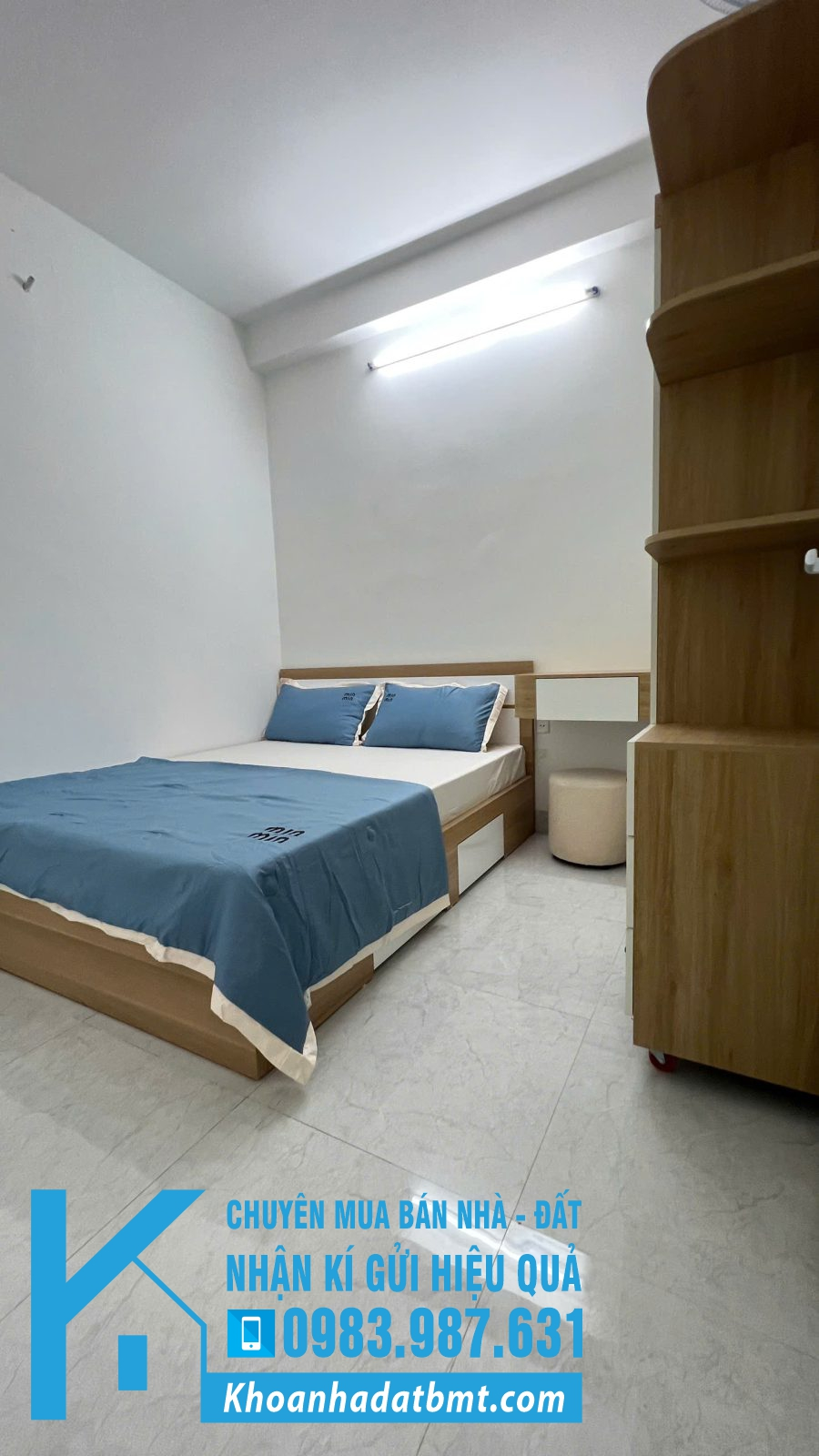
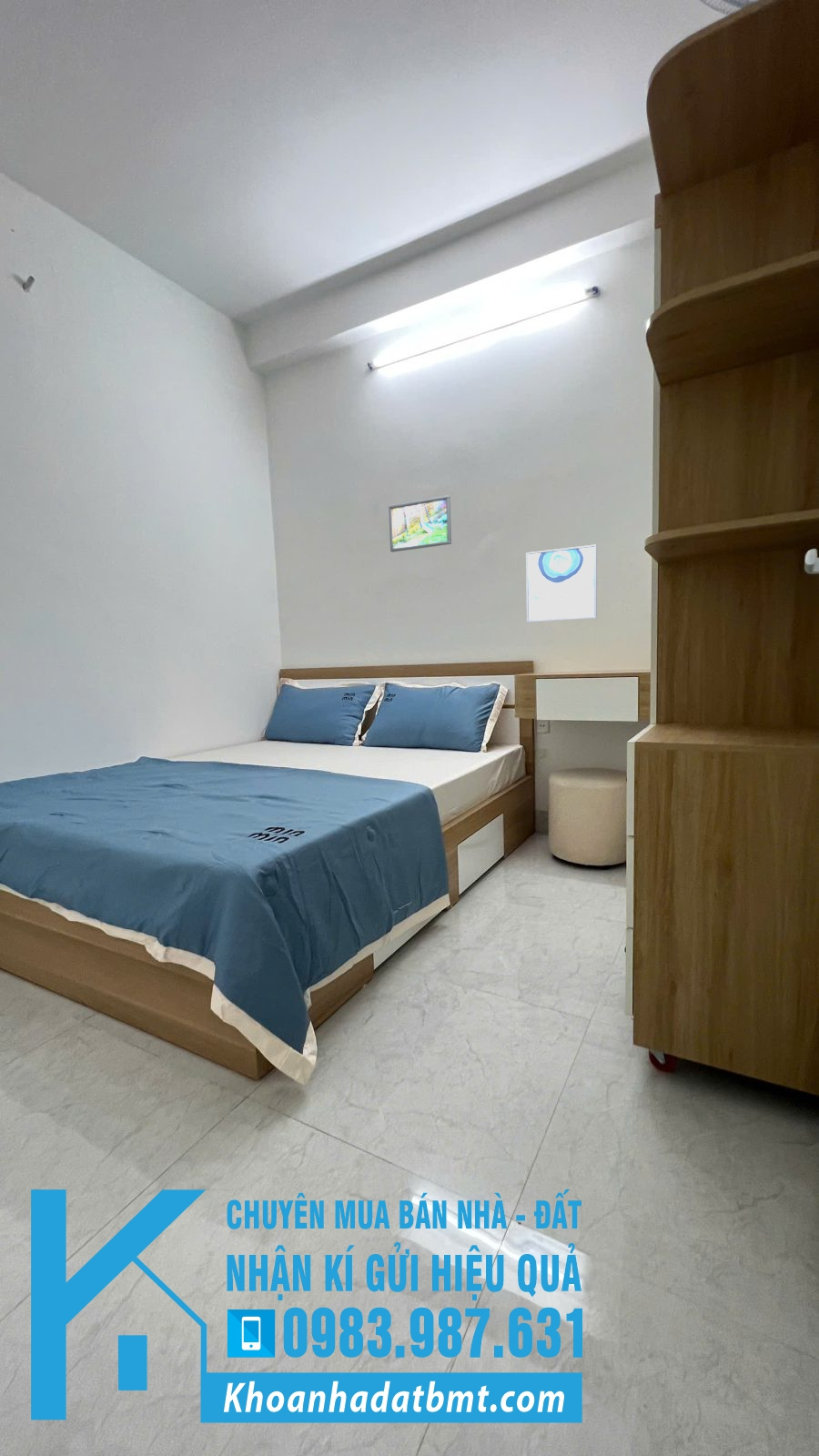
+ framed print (419, 524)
+ wall art (561, 584)
